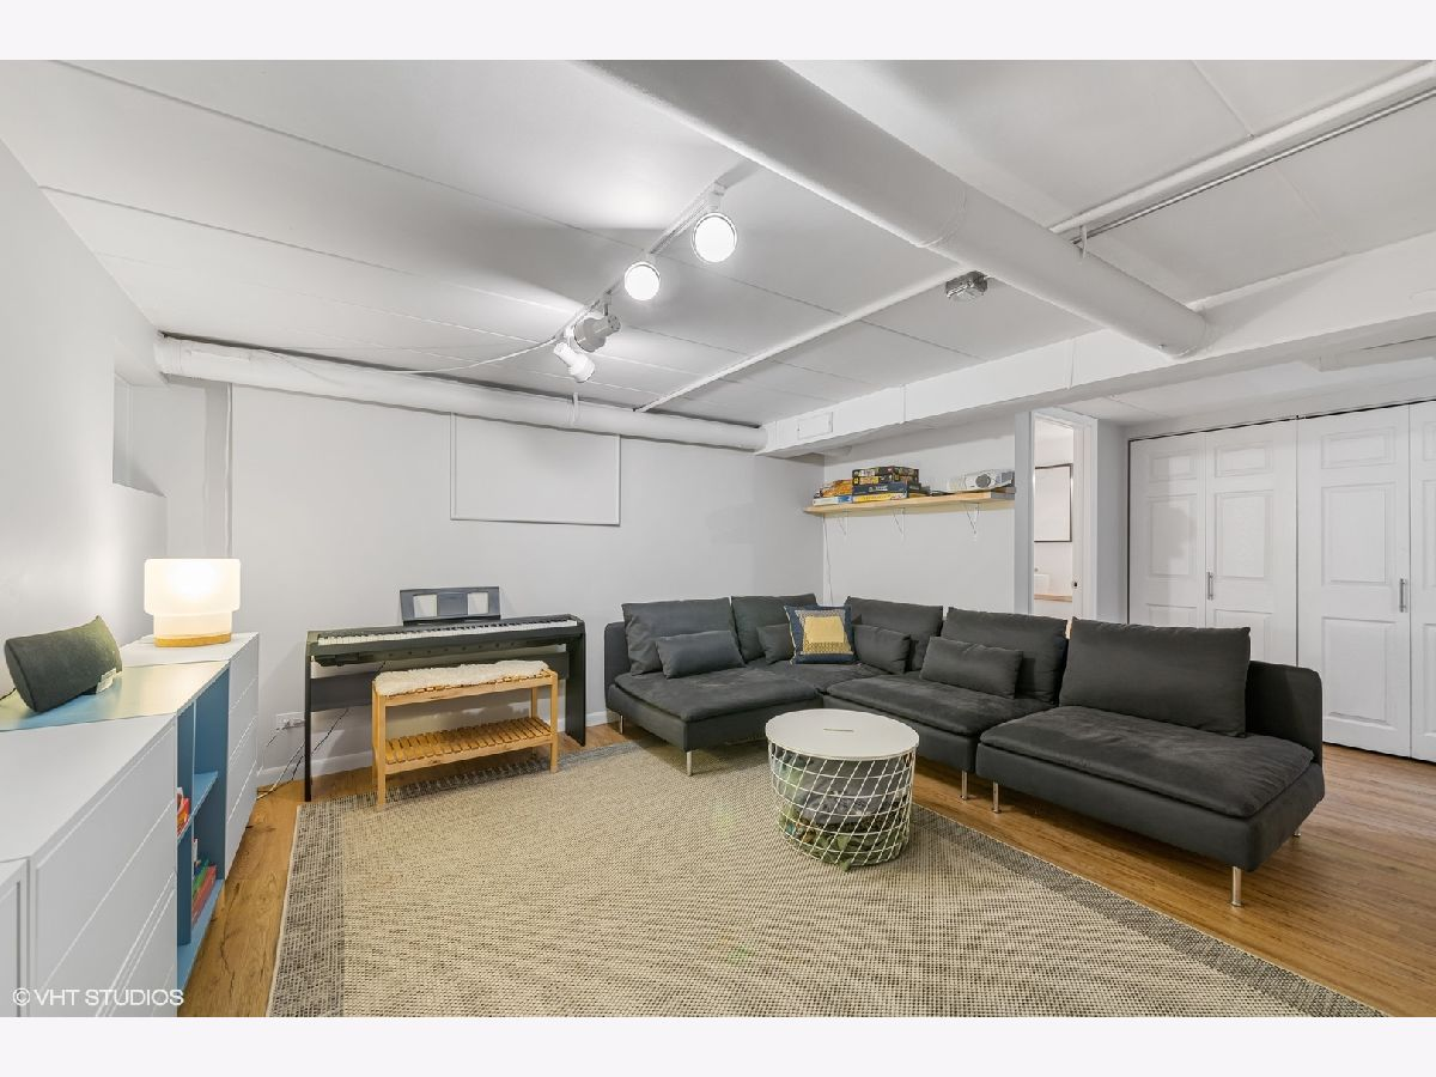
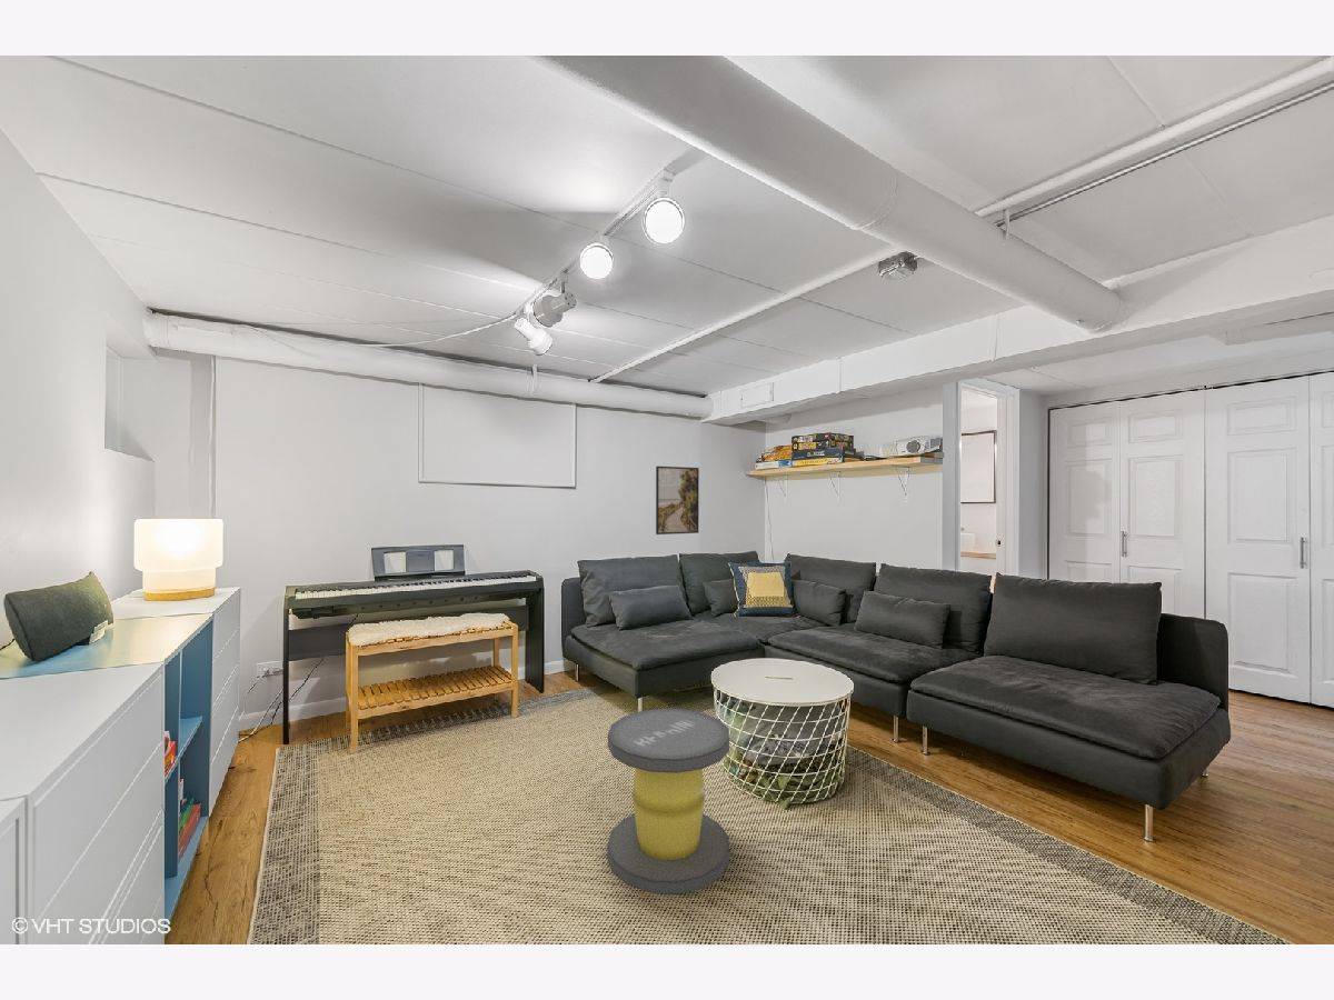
+ stool (668, 791)
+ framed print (677, 500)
